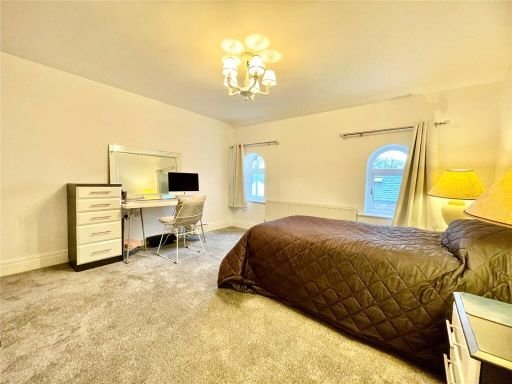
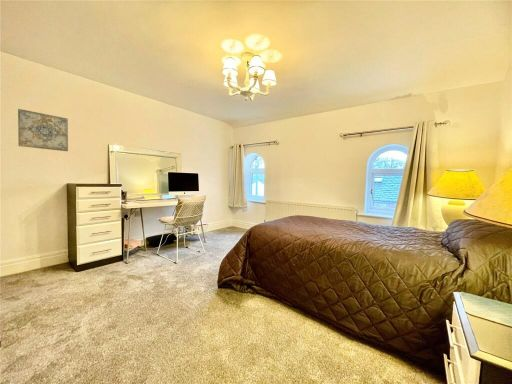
+ wall art (44, 131)
